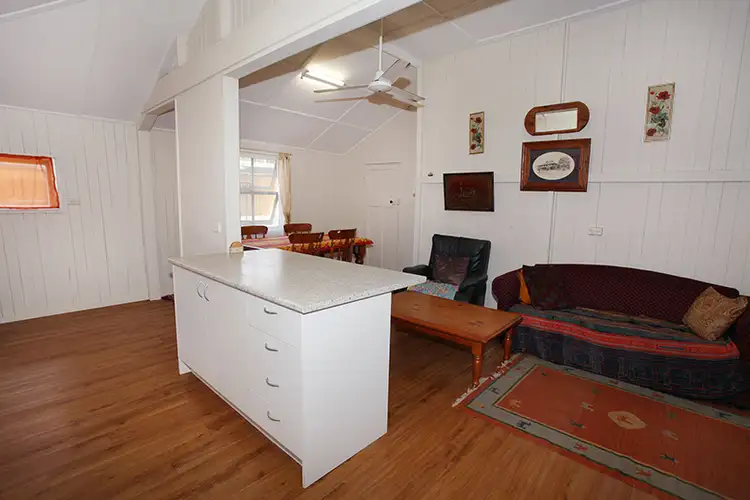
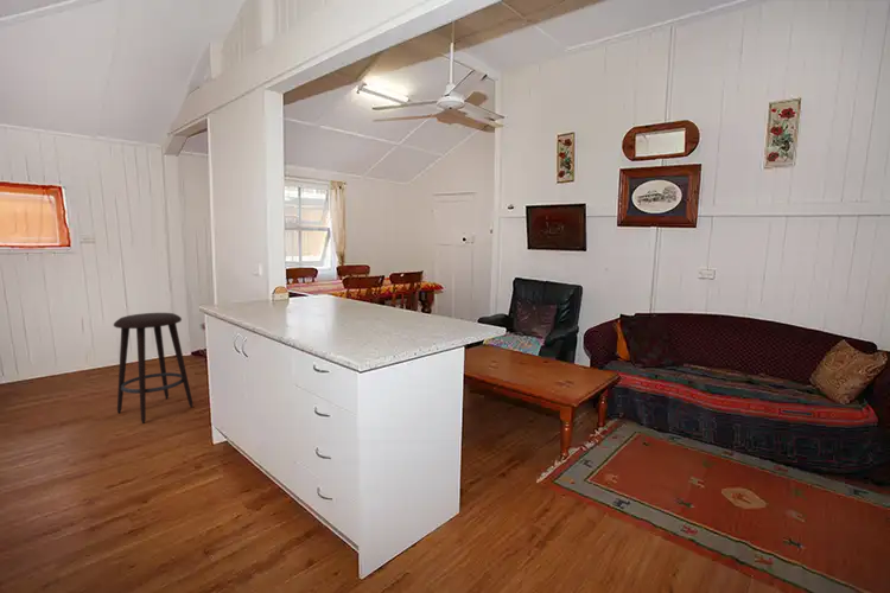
+ stool (159, 363)
